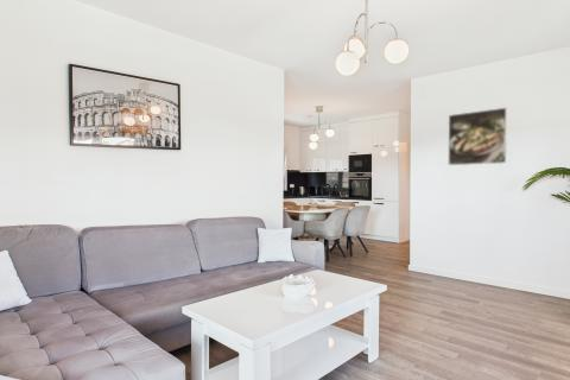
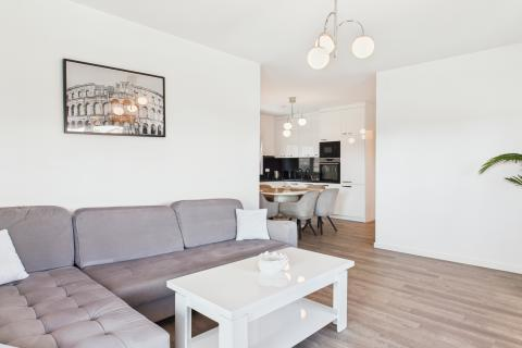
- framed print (475, 138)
